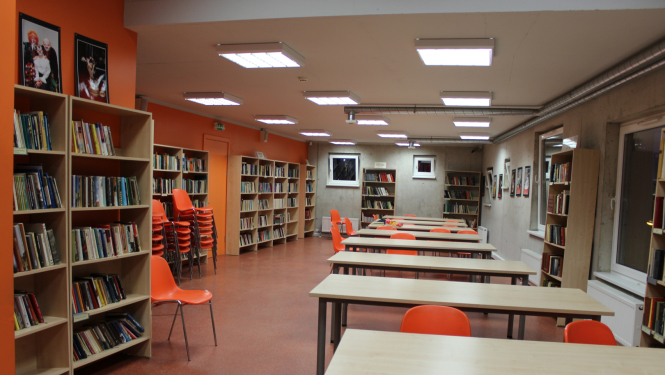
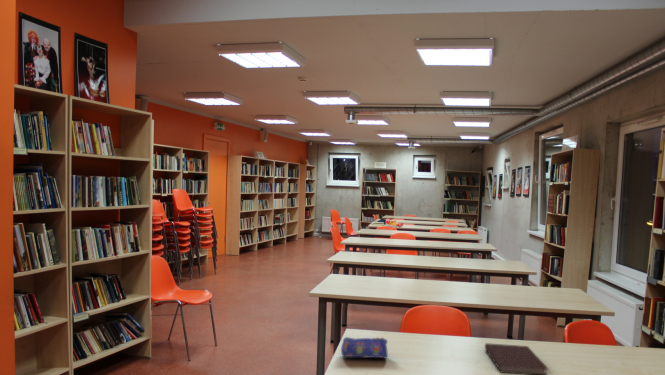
+ notebook (514, 358)
+ pencil case (364, 347)
